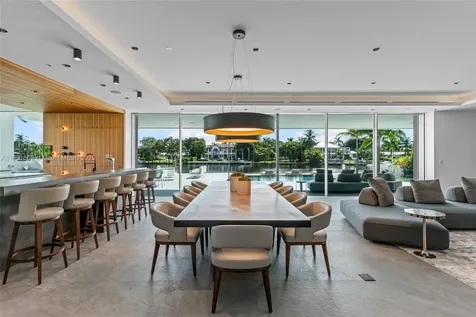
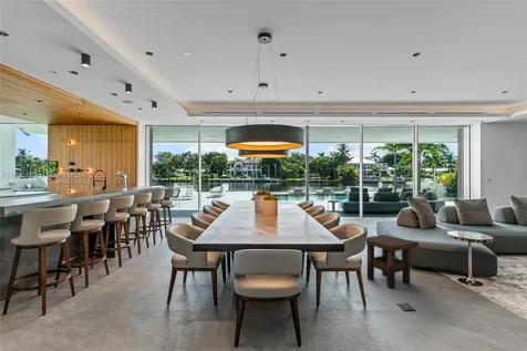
+ side table (388, 260)
